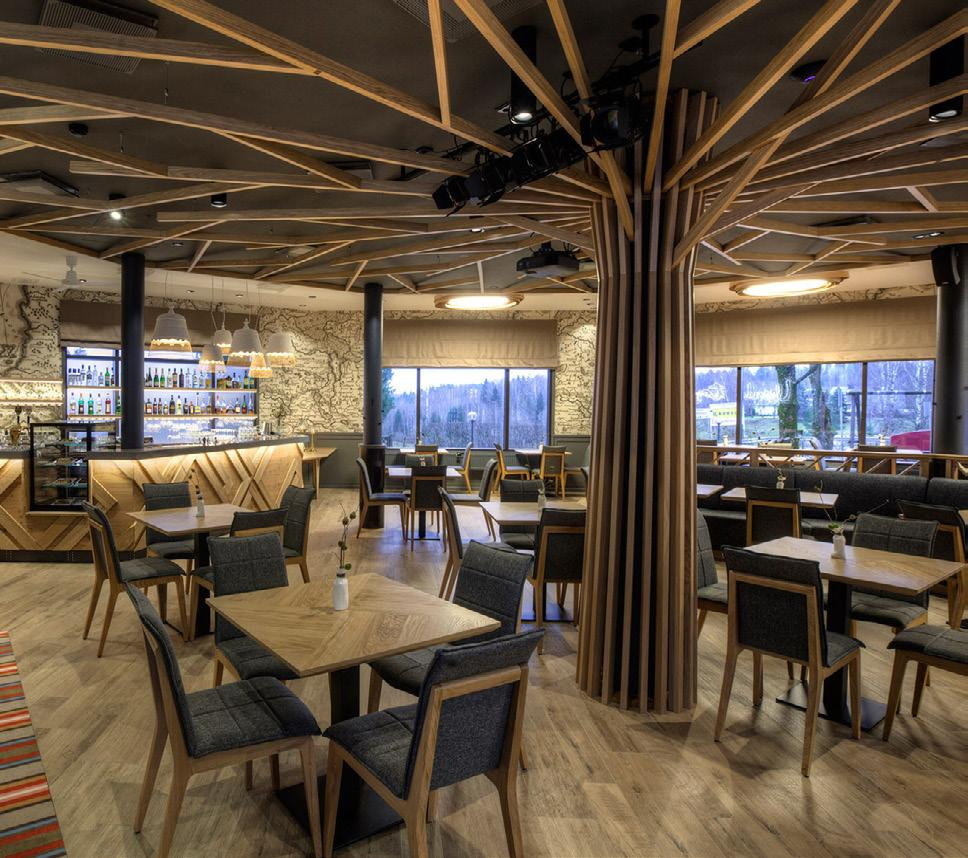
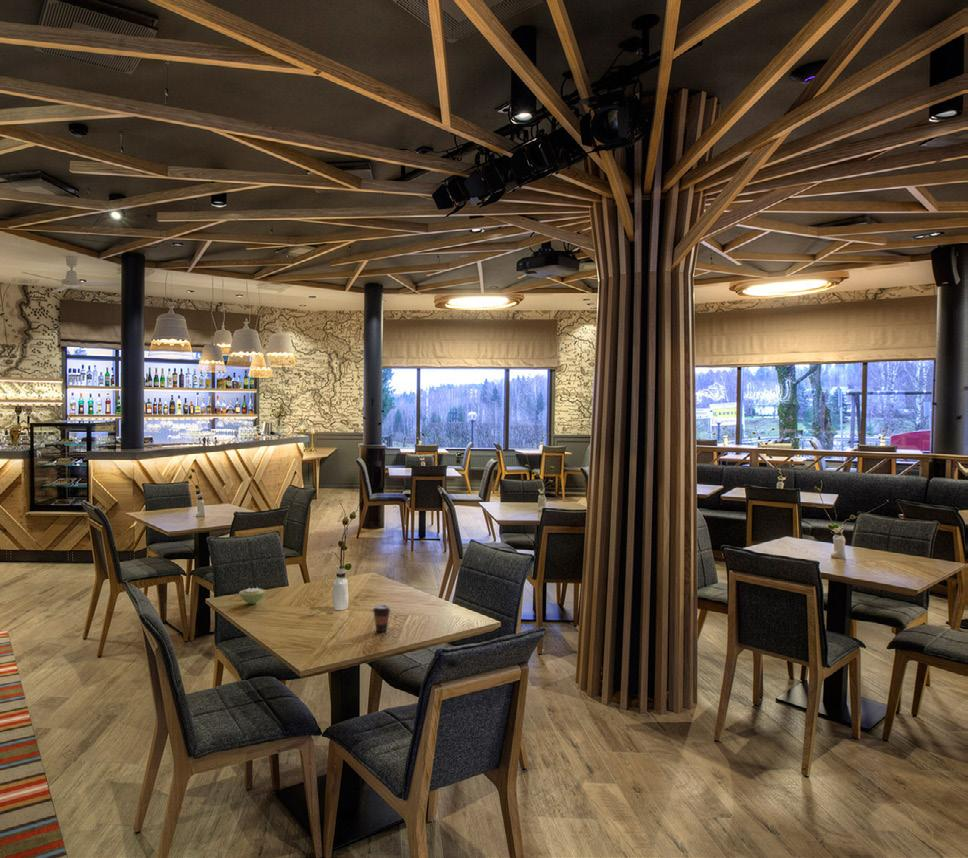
+ coffee cup (381, 618)
+ sugar bowl (252, 595)
